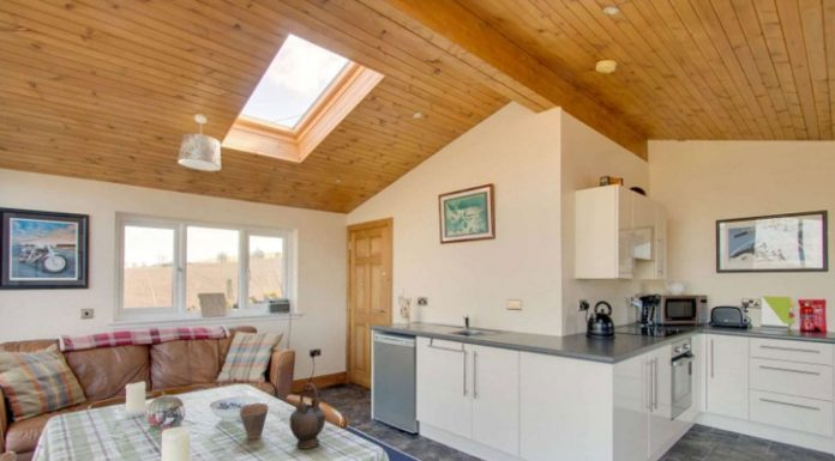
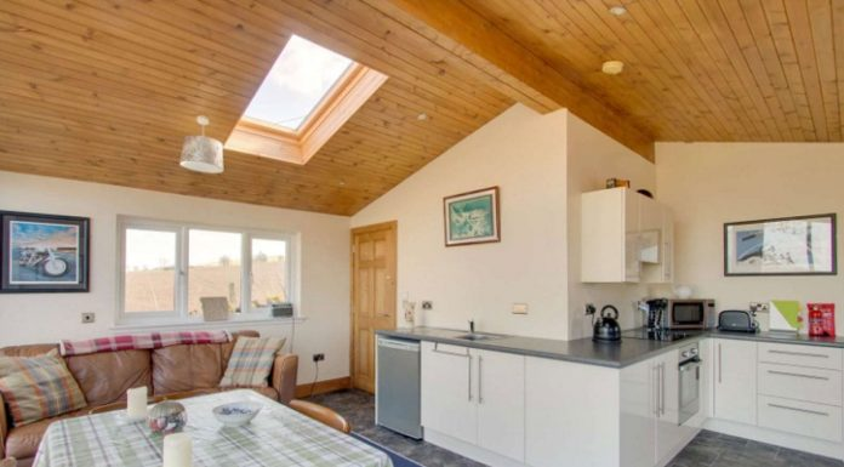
- cup (253, 421)
- teapot (310, 414)
